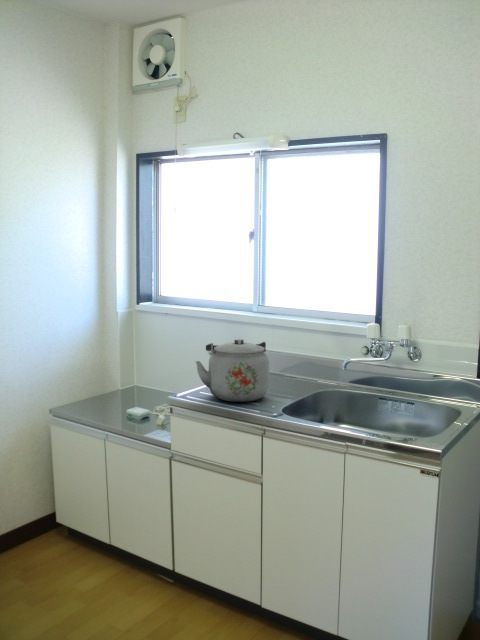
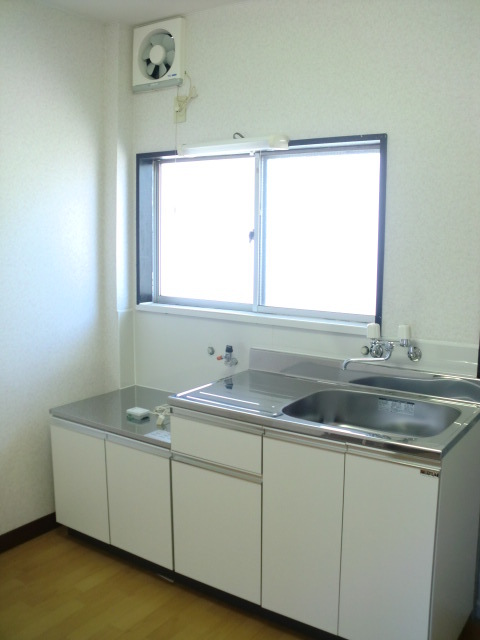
- kettle (231, 368)
